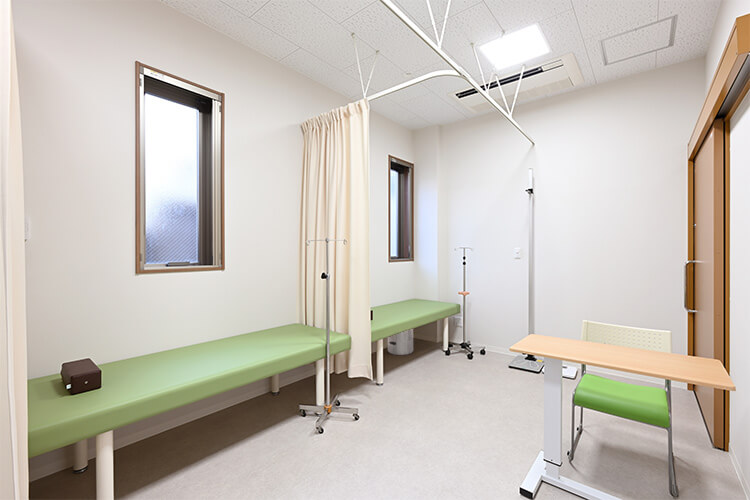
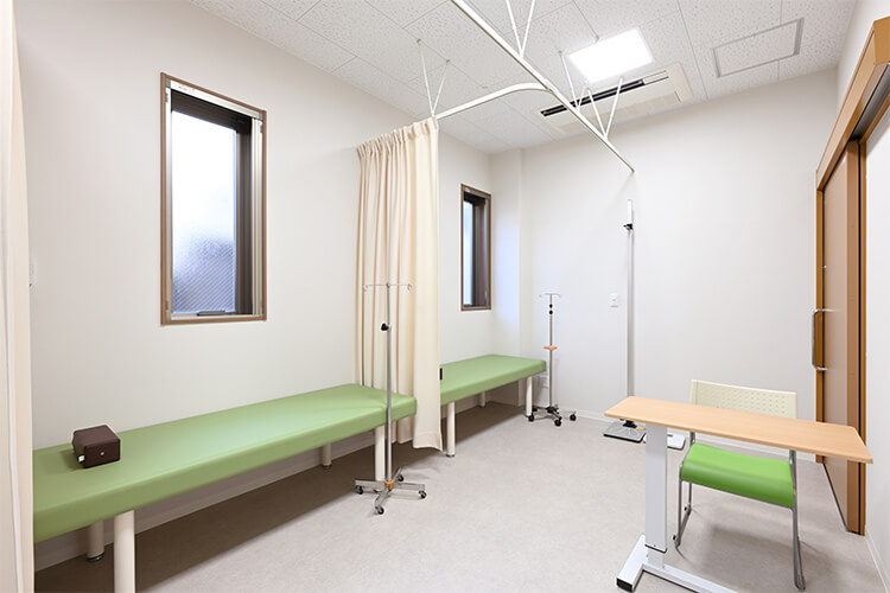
- waste bin (401, 332)
